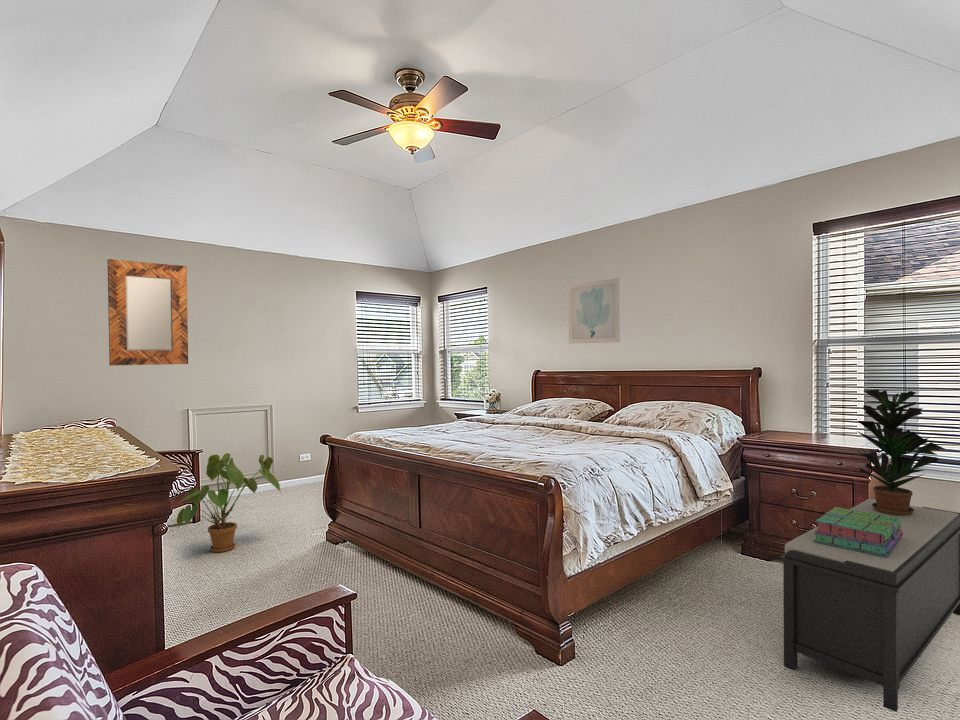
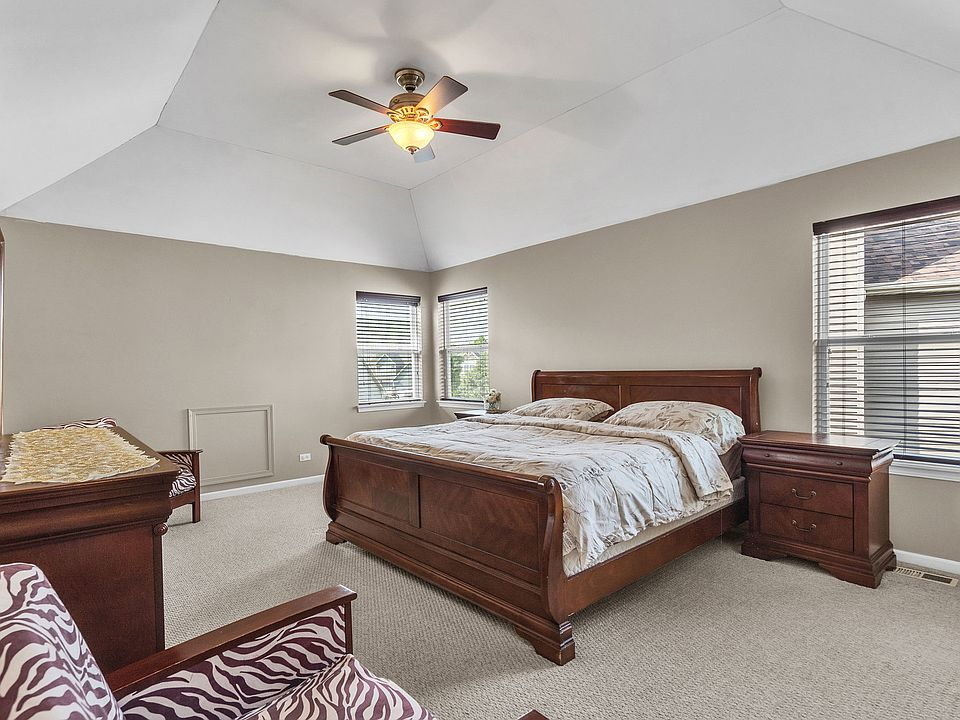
- potted plant (900, 450)
- bench (881, 583)
- home mirror (149, 313)
- wall art (592, 312)
- house plant (230, 498)
- stack of books (858, 529)
